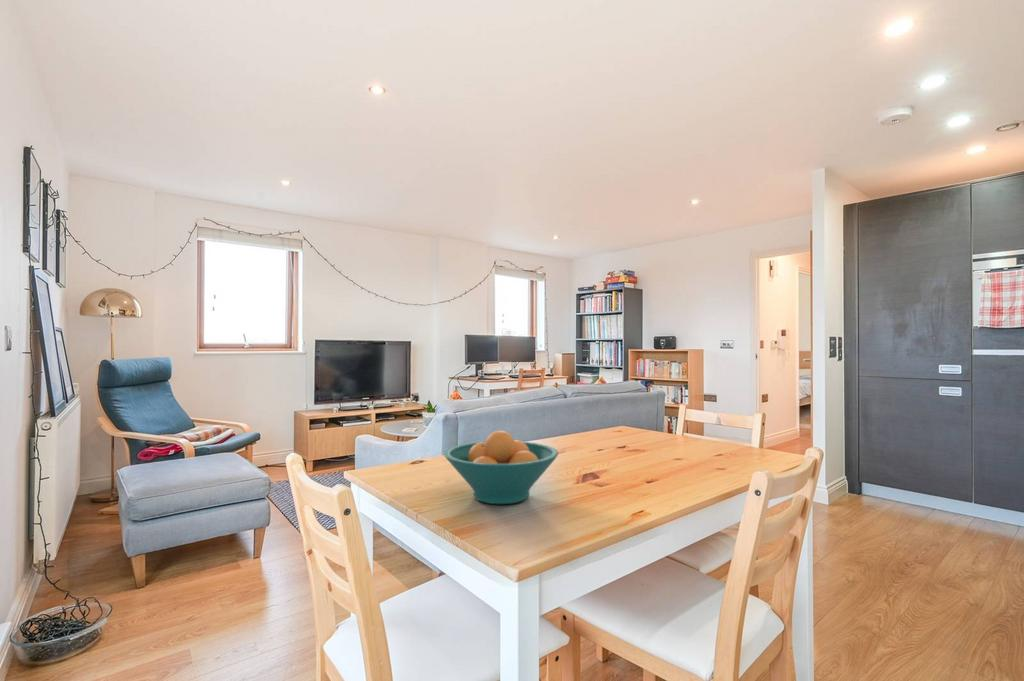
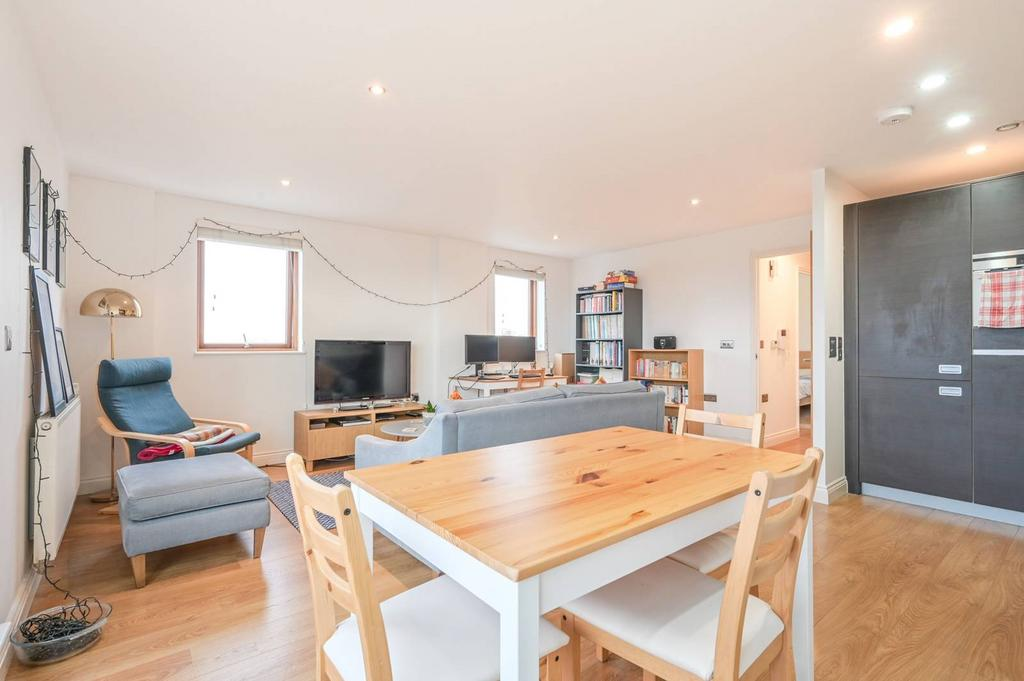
- fruit bowl (501, 463)
